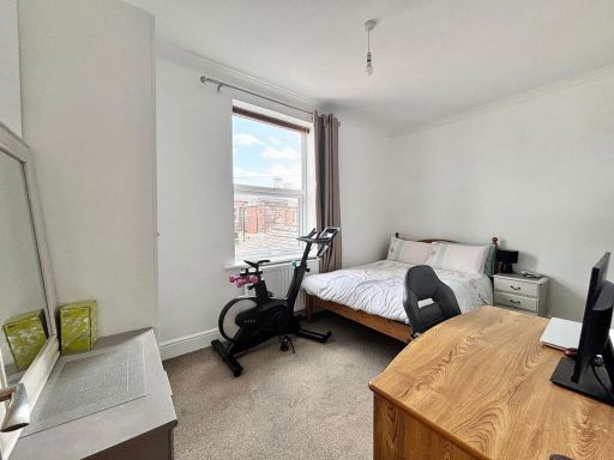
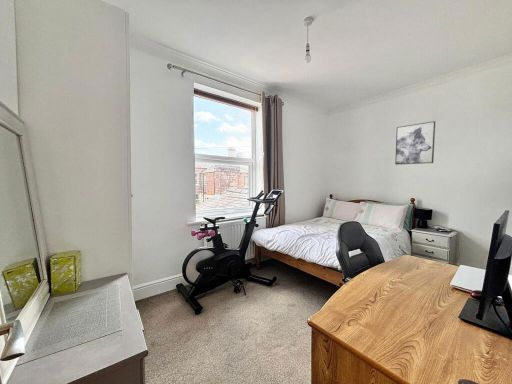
+ wall art (414, 144)
